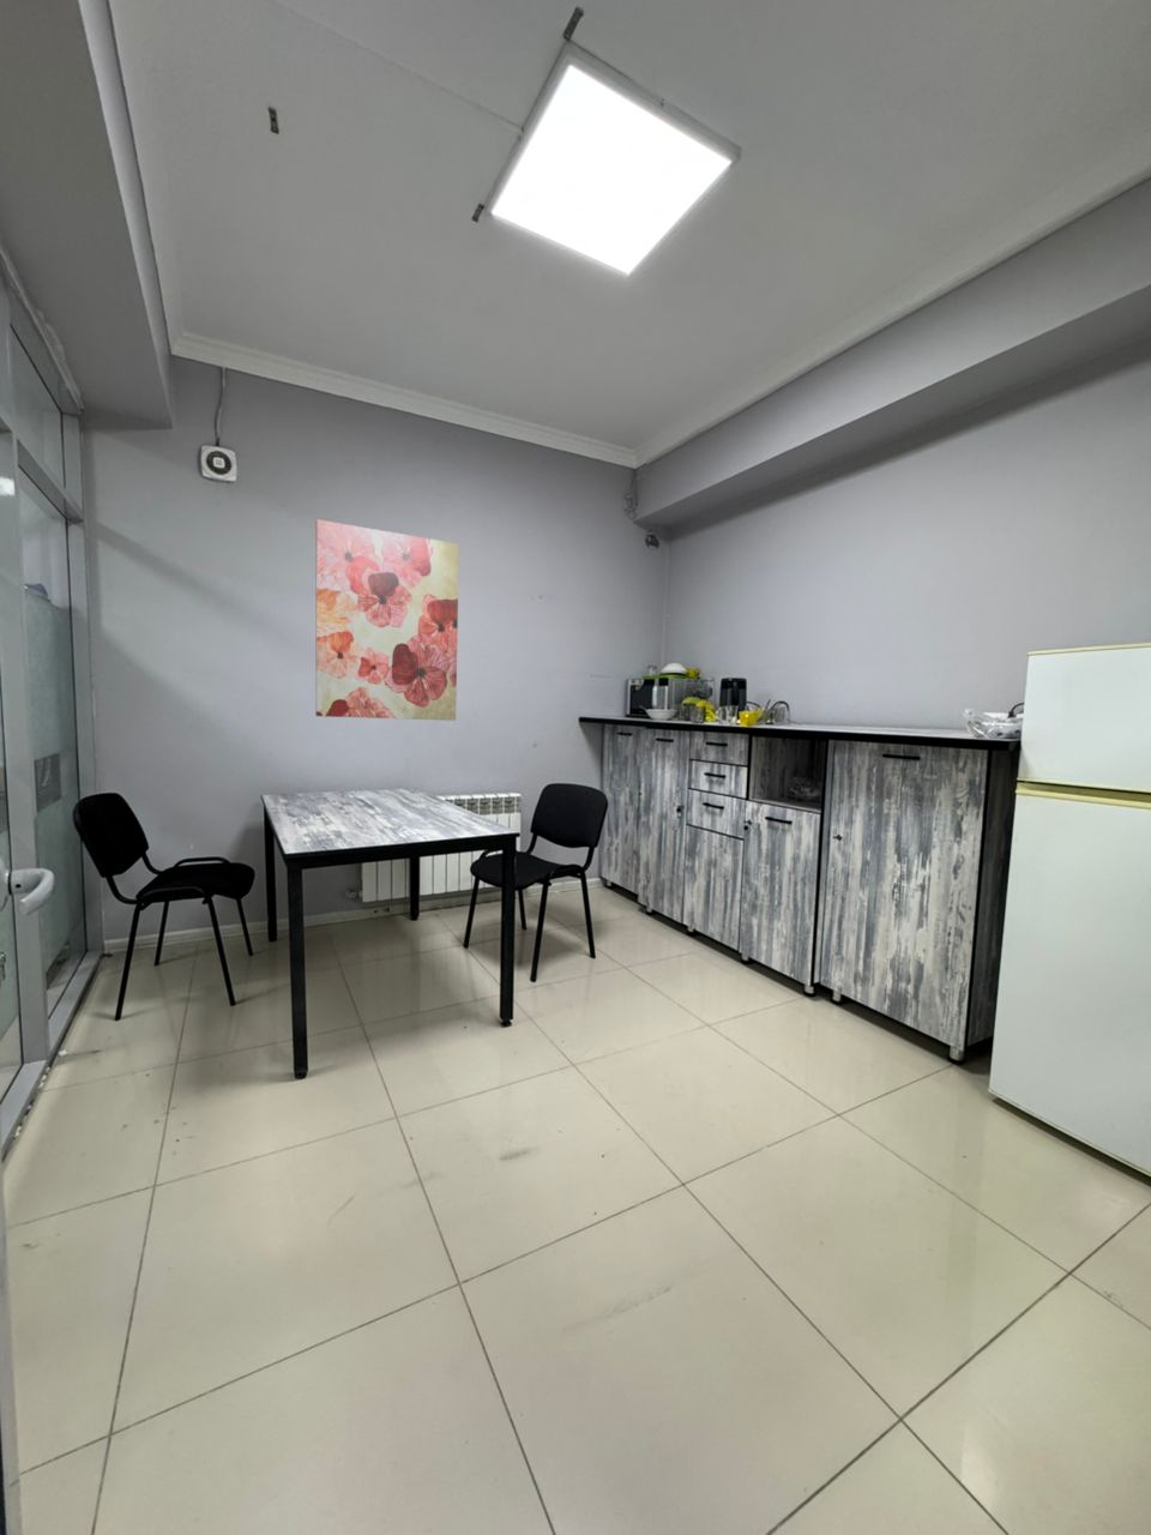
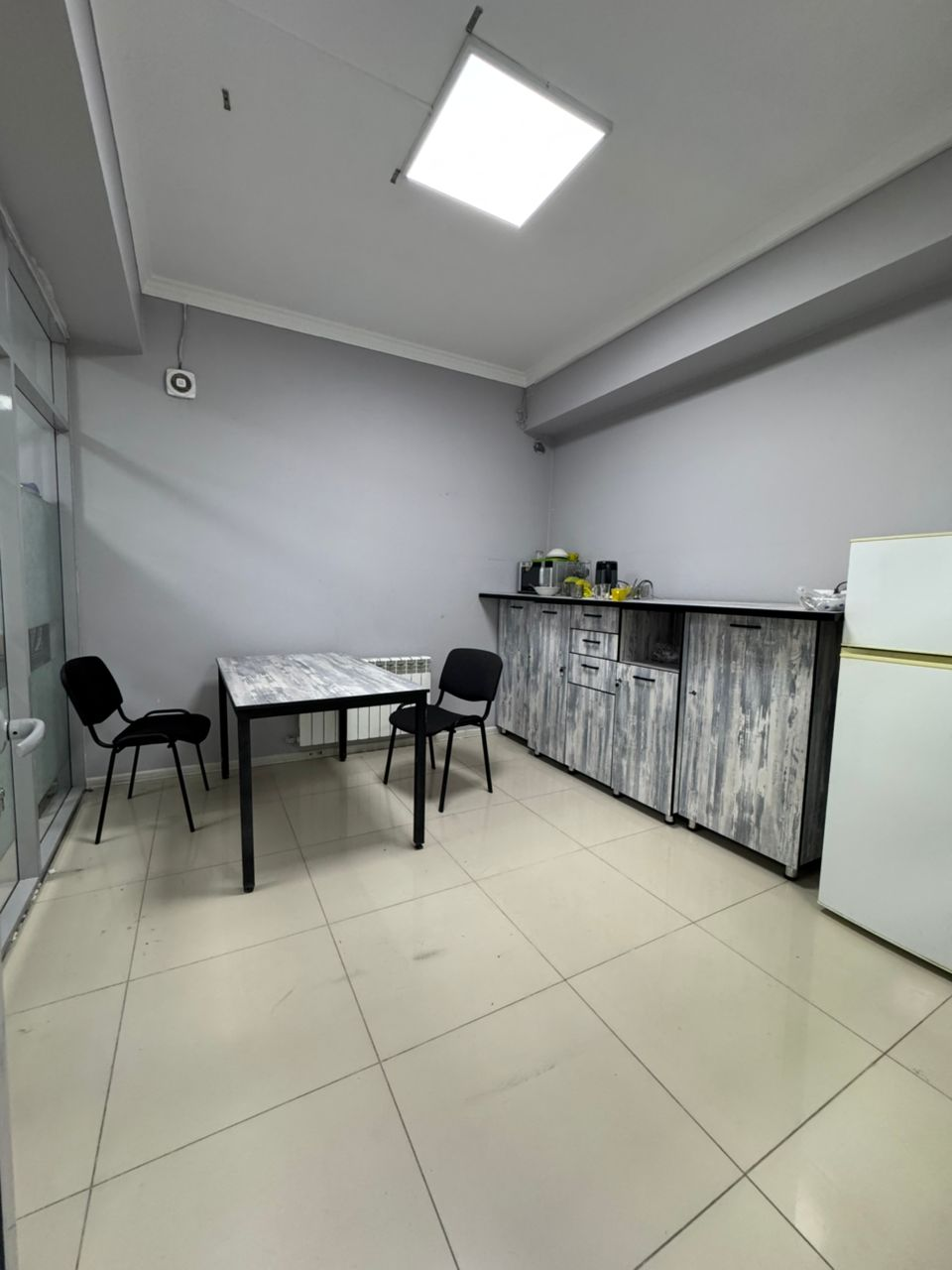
- wall art (389, 626)
